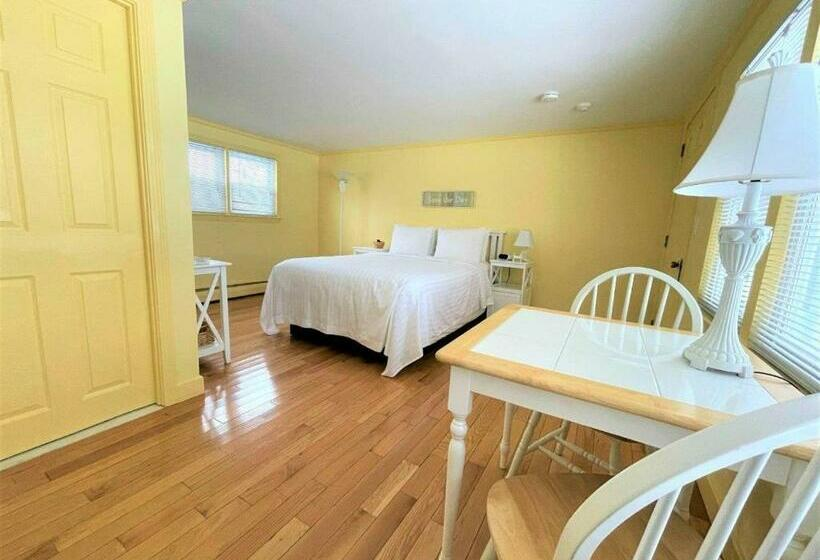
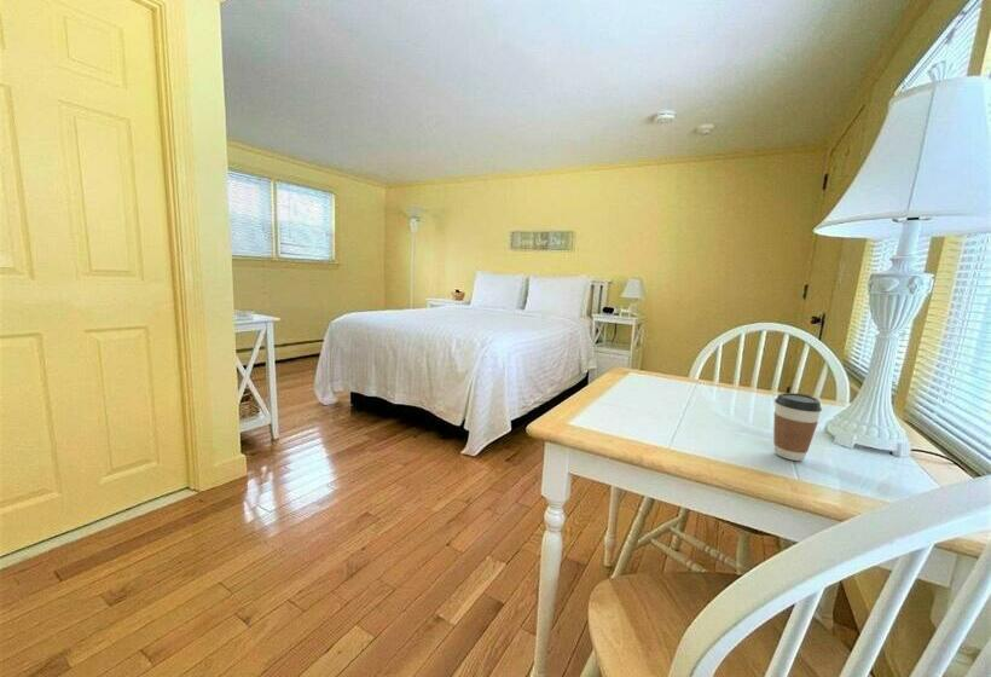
+ coffee cup (793, 426)
